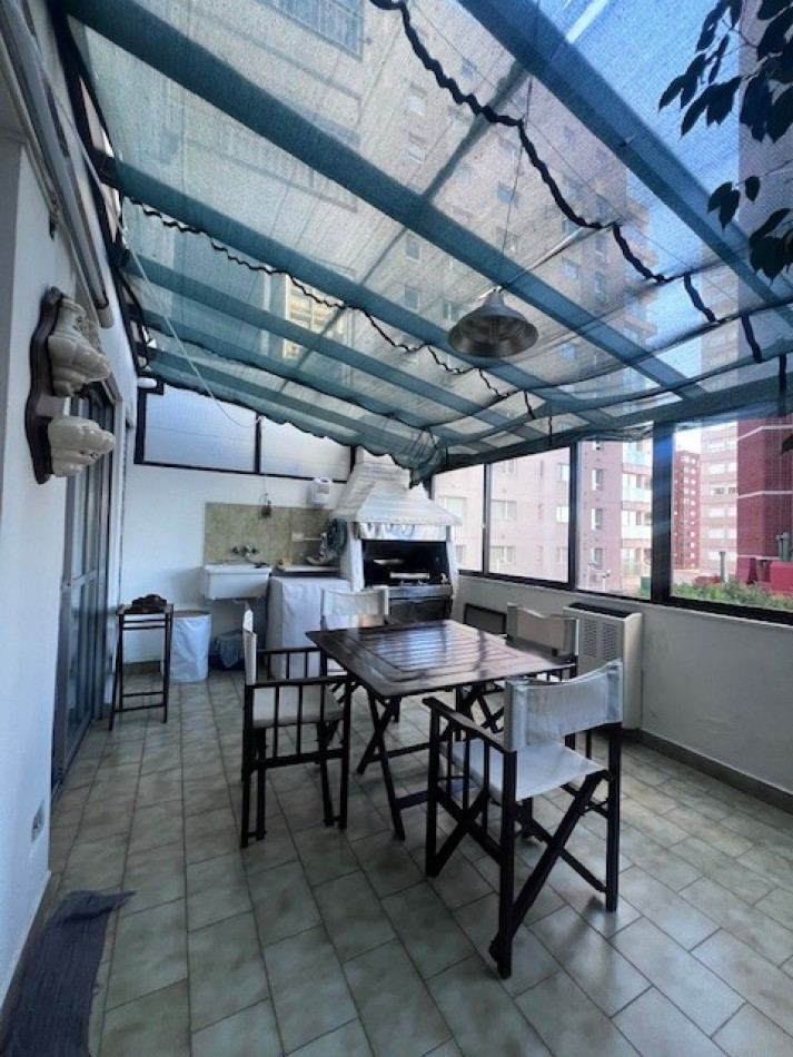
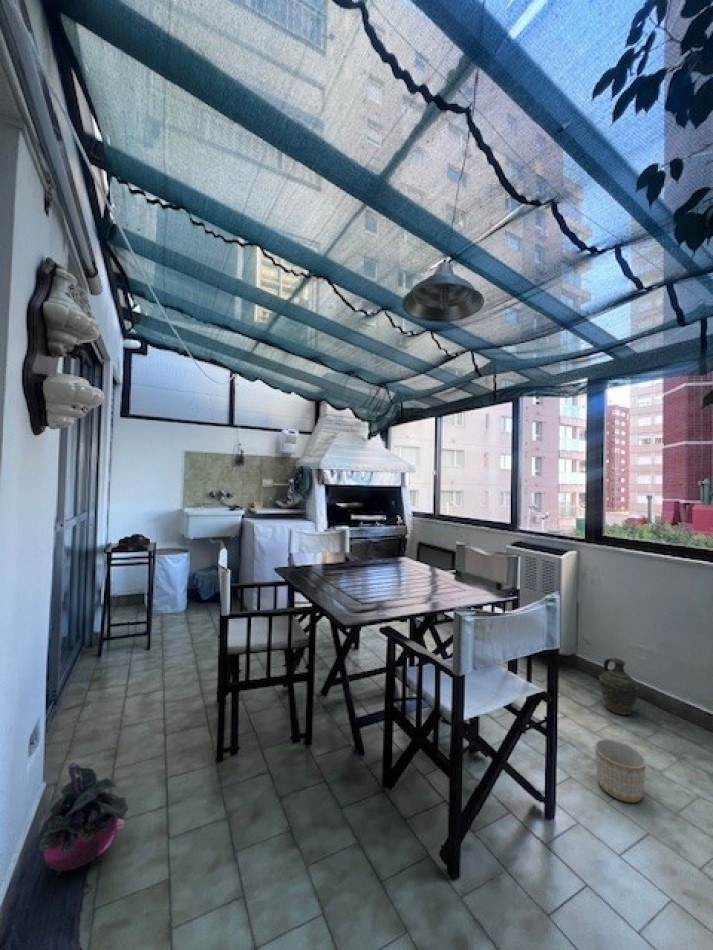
+ planter (619, 770)
+ ceramic jug (618, 685)
+ potted plant (87, 804)
